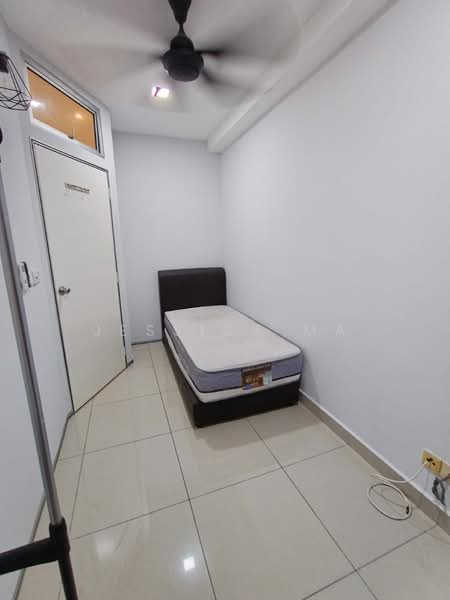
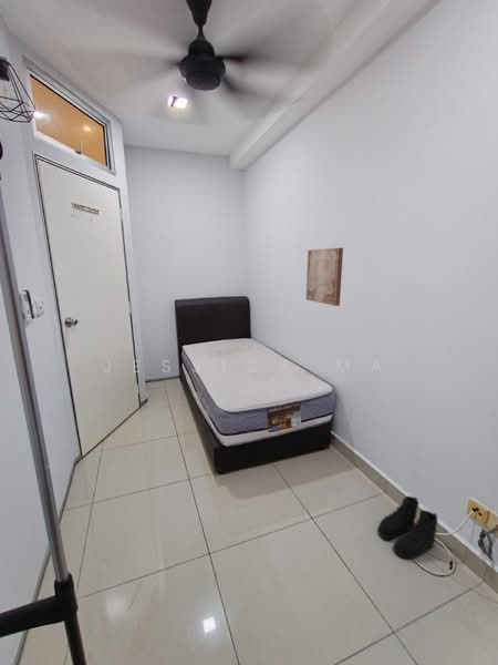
+ boots (407, 522)
+ wall art (322, 276)
